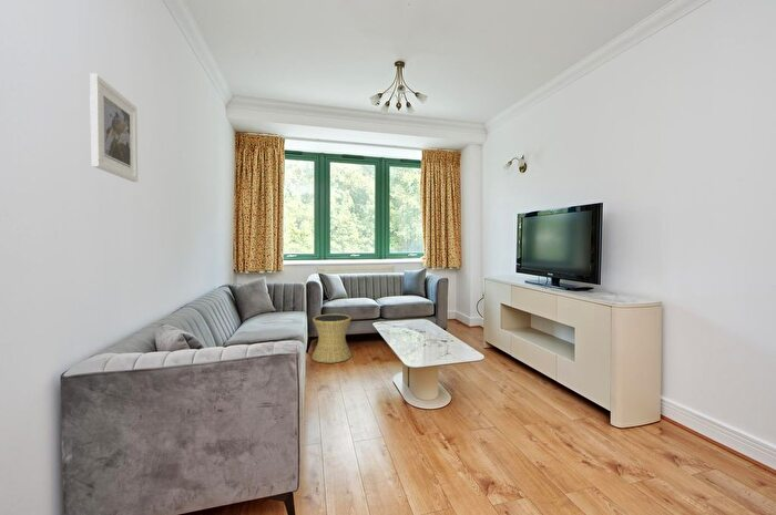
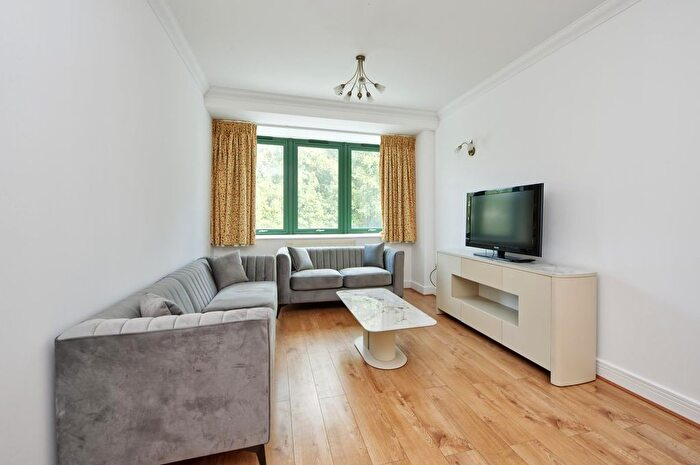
- side table (331, 337)
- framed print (116, 133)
